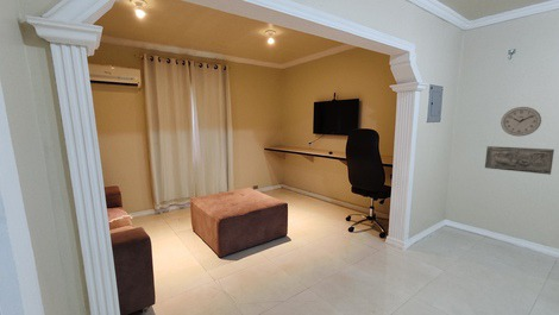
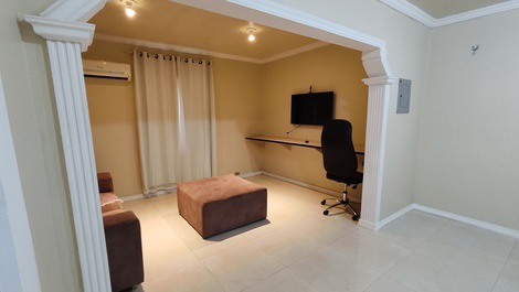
- relief panel (516, 162)
- wall clock (520, 121)
